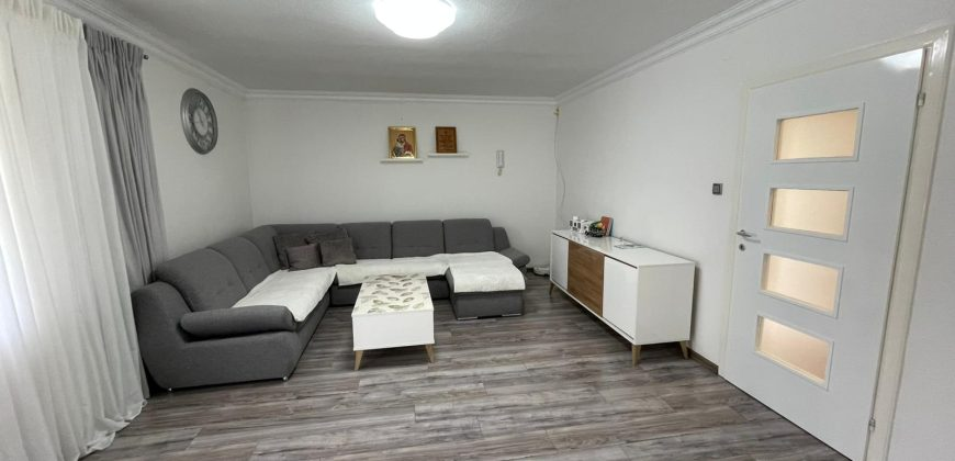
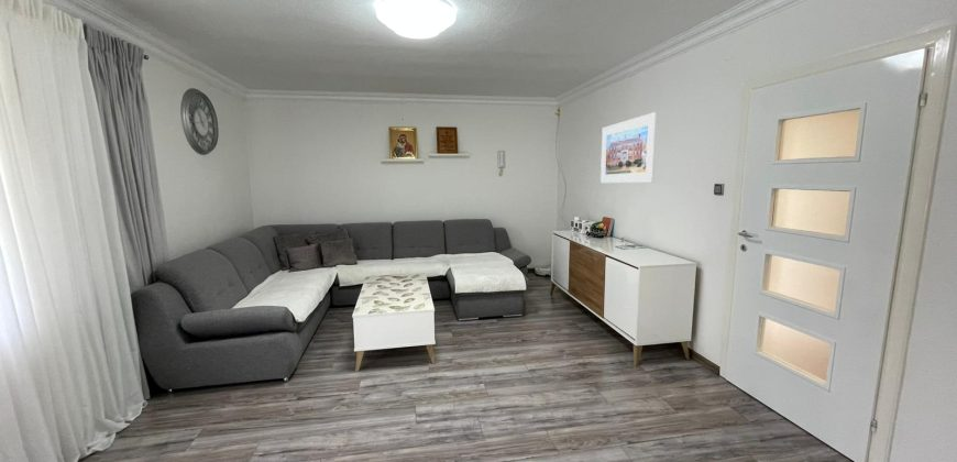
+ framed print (625, 152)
